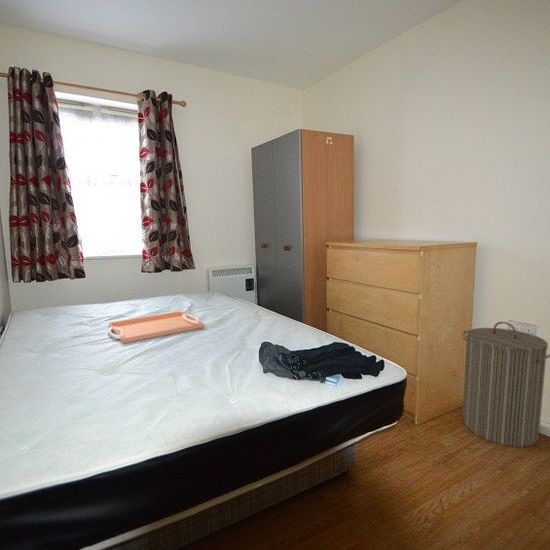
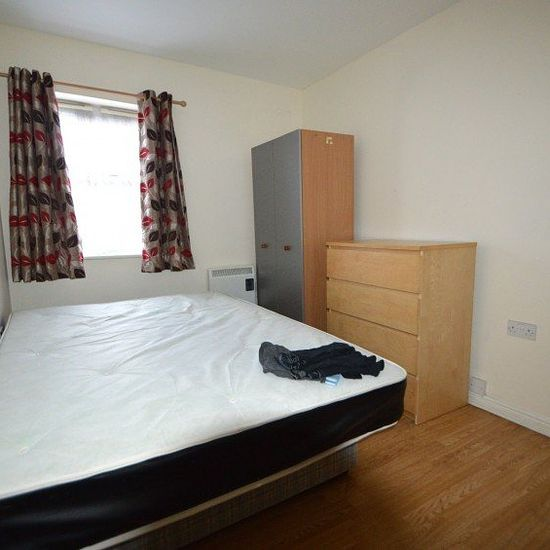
- laundry hamper (502, 376)
- serving tray (155, 325)
